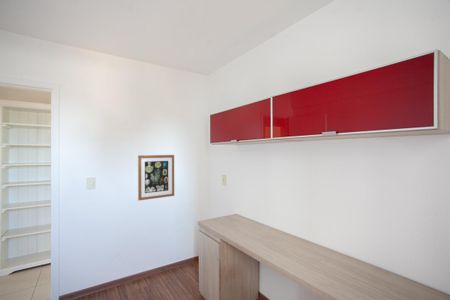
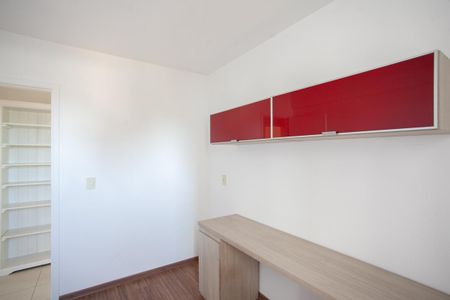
- wall art (157, 176)
